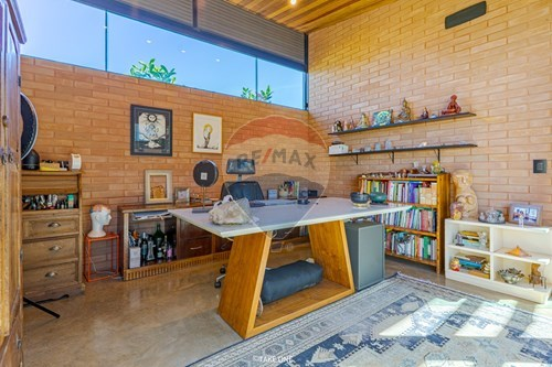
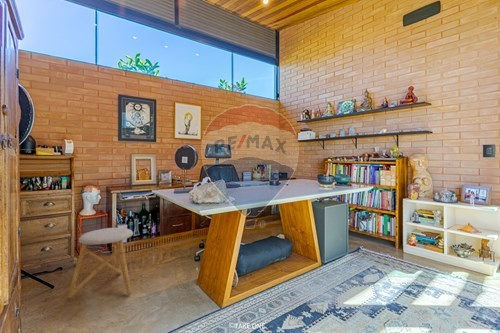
+ stool (109, 258)
